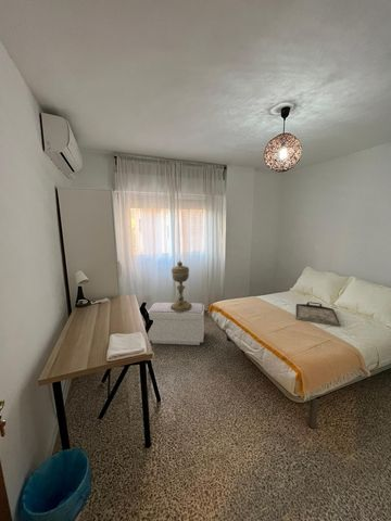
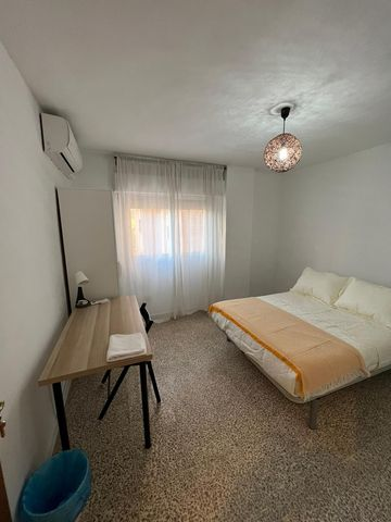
- serving tray (315, 312)
- decorative urn (180, 283)
- bench (177, 321)
